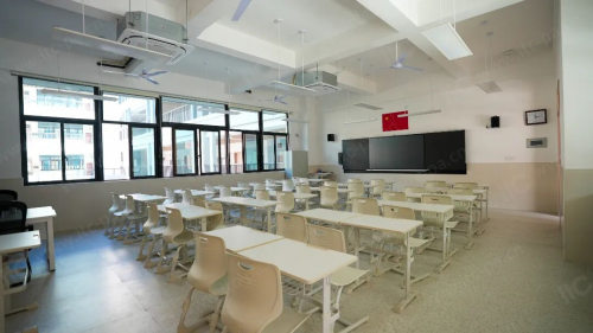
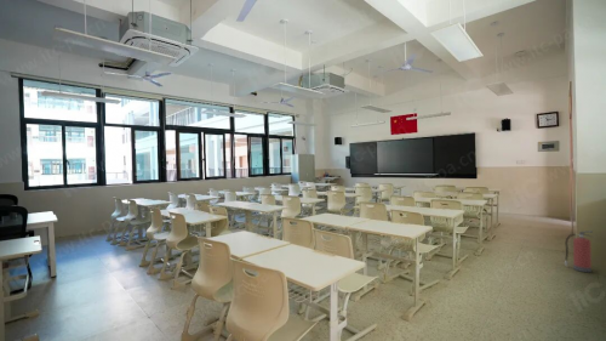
+ fire extinguisher (578, 249)
